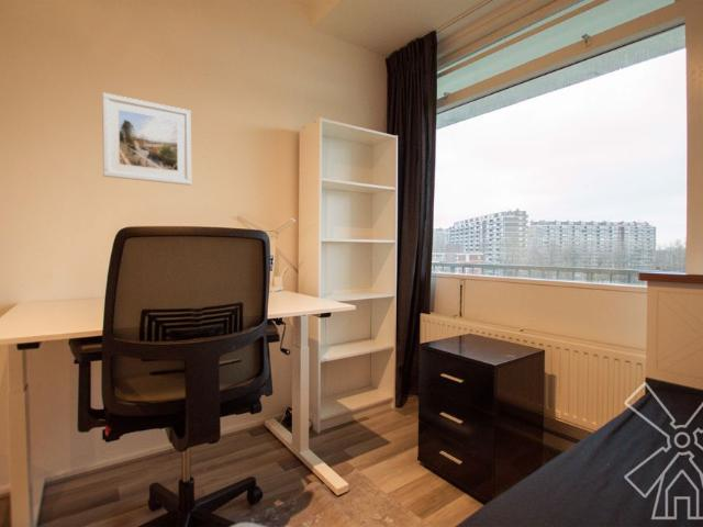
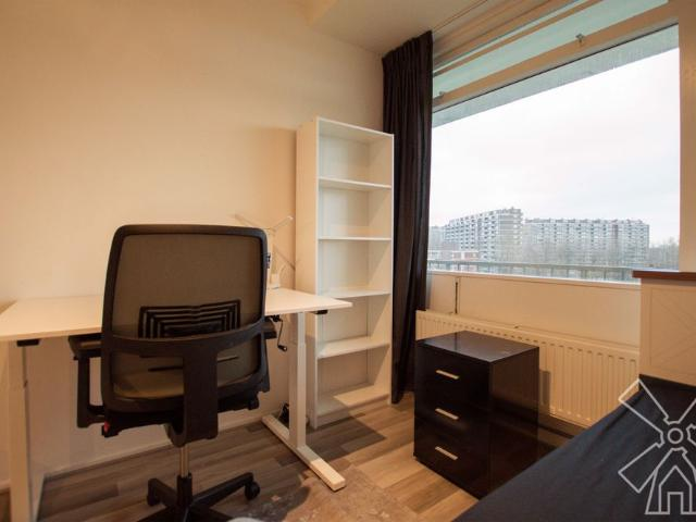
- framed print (148, 142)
